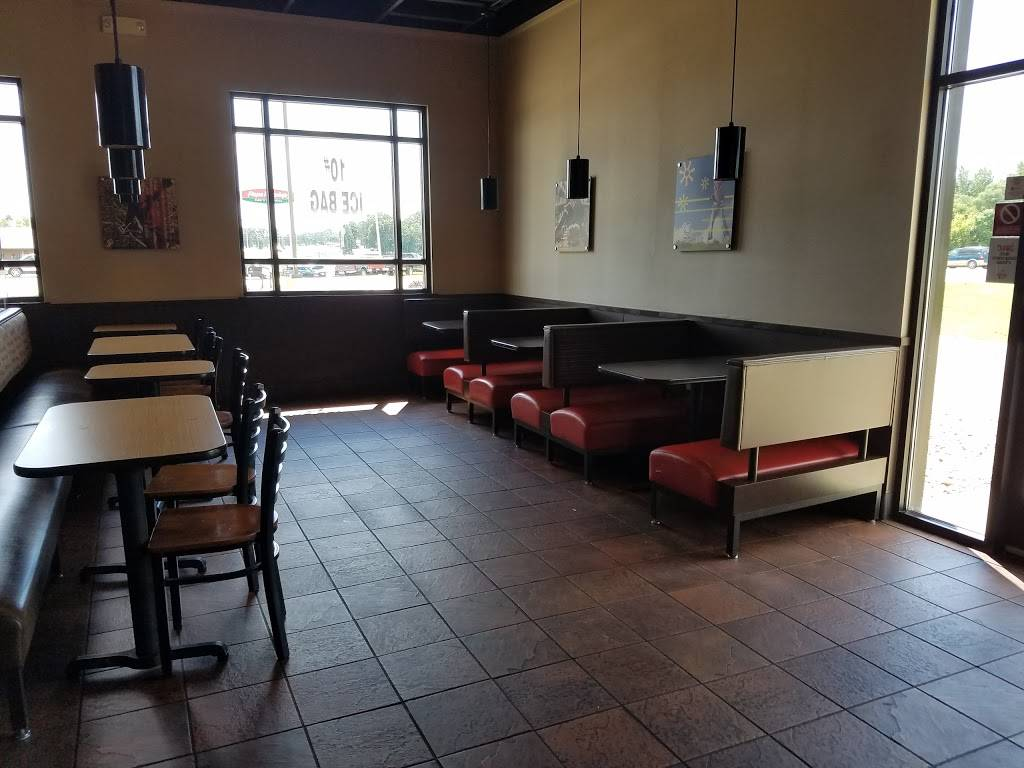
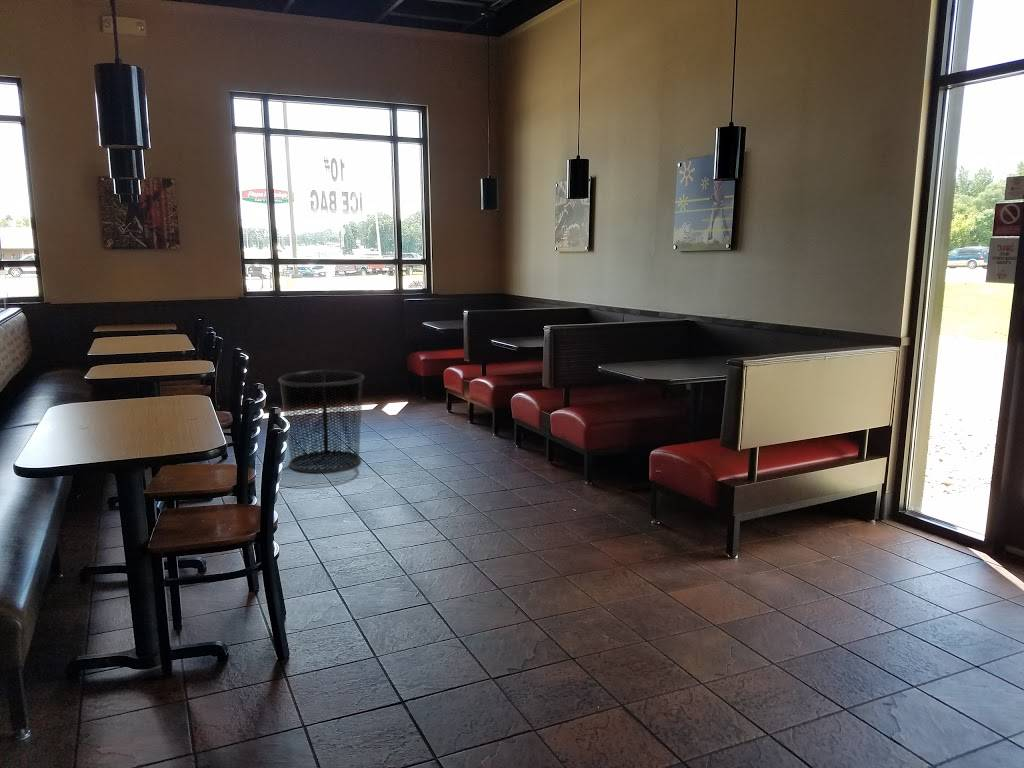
+ trash can (323, 420)
